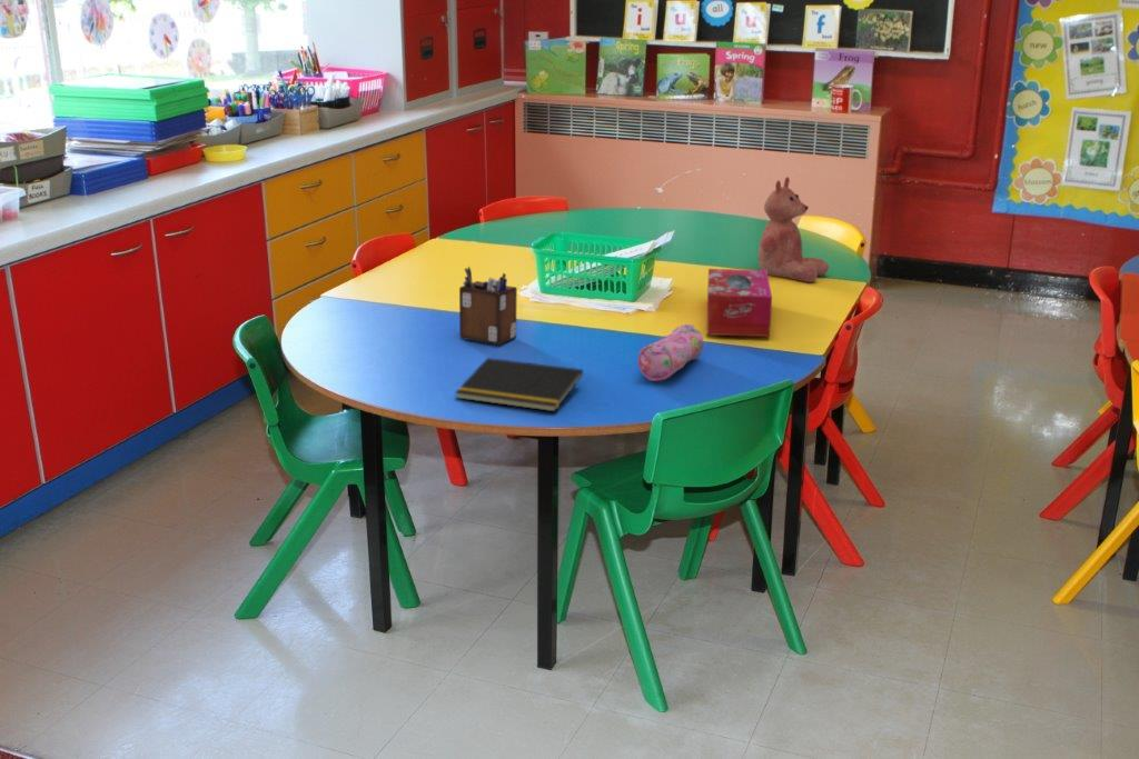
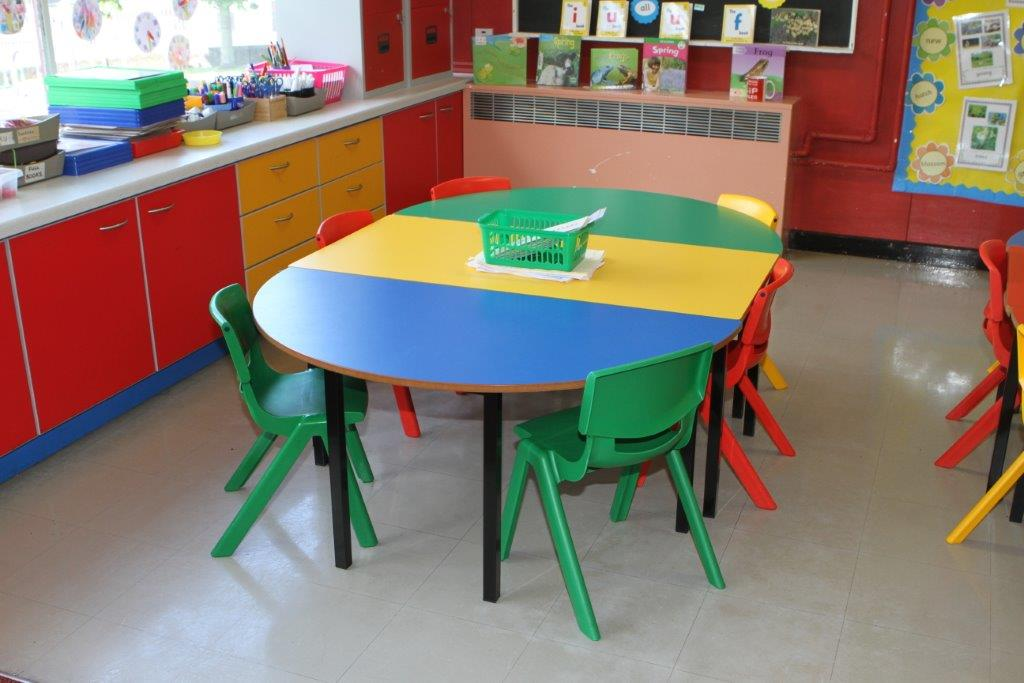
- tissue box (737, 301)
- notepad (519, 383)
- teddy bear (794, 228)
- pencil case (672, 351)
- desk organizer (487, 302)
